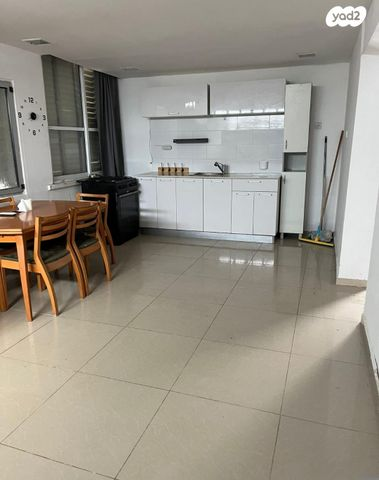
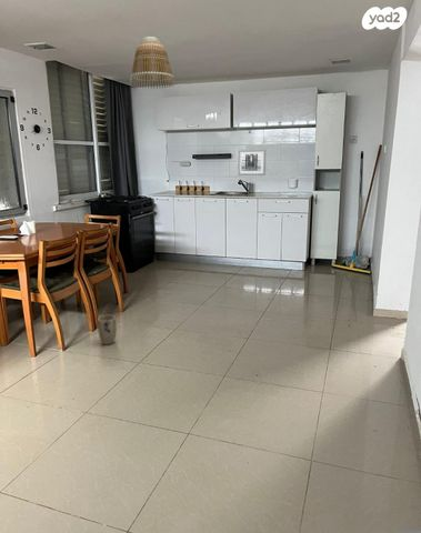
+ lamp shade (150, 61)
+ wall art (251, 162)
+ plant pot (107, 330)
